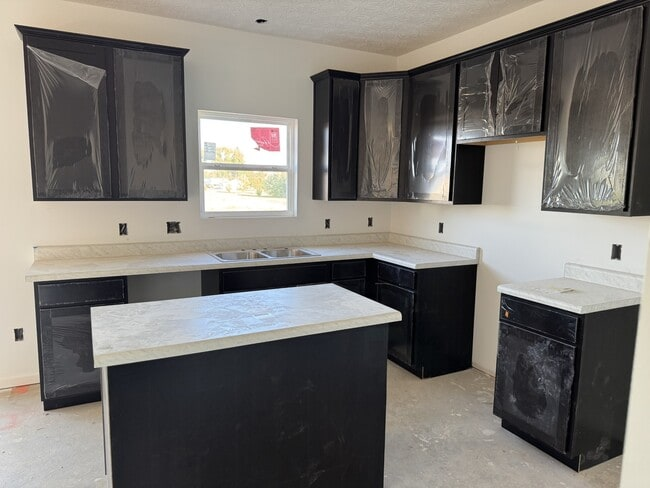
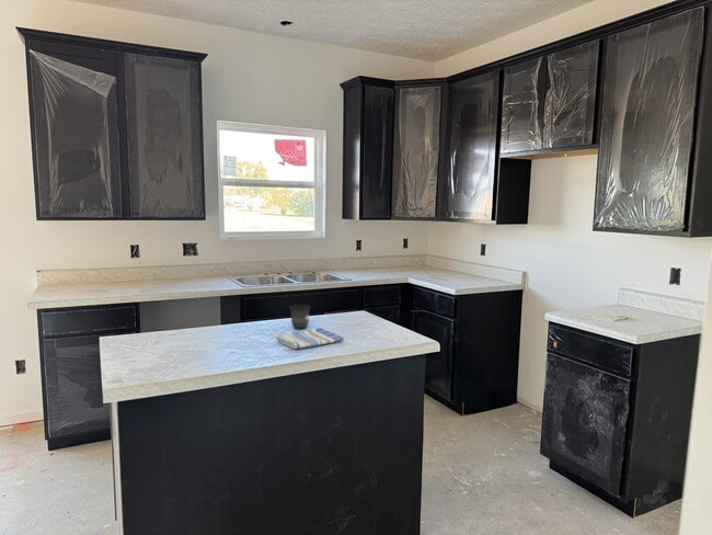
+ mug (301, 316)
+ dish towel (309, 338)
